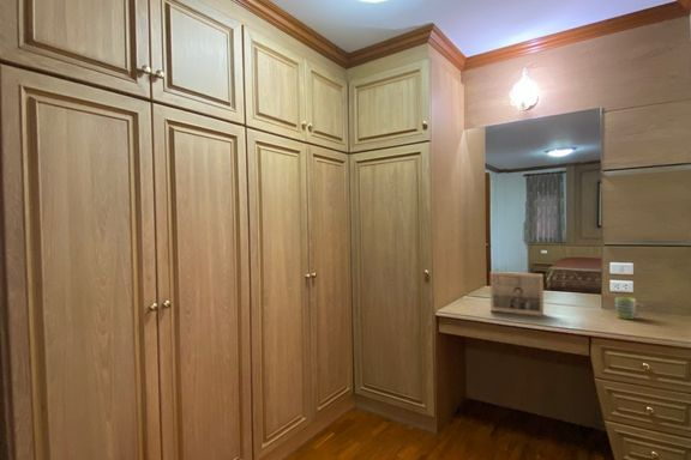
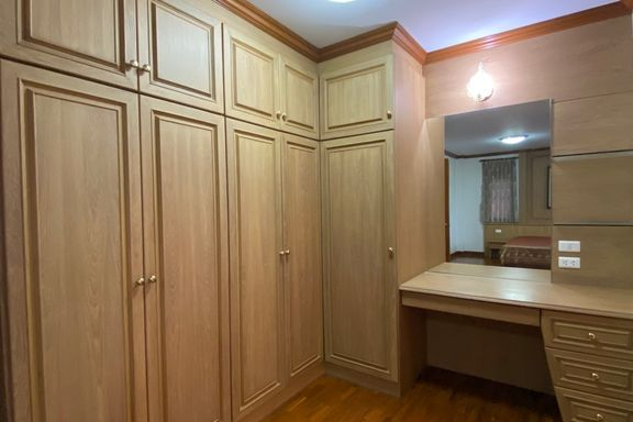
- mug (629, 308)
- photo frame (516, 292)
